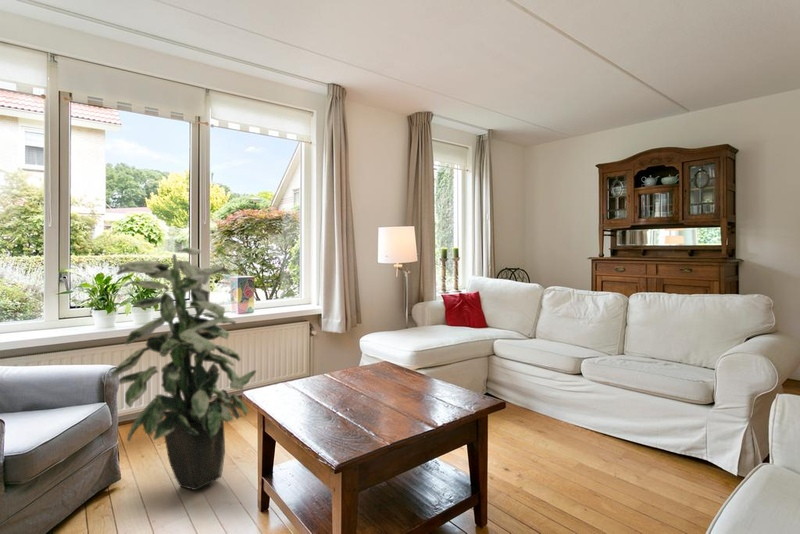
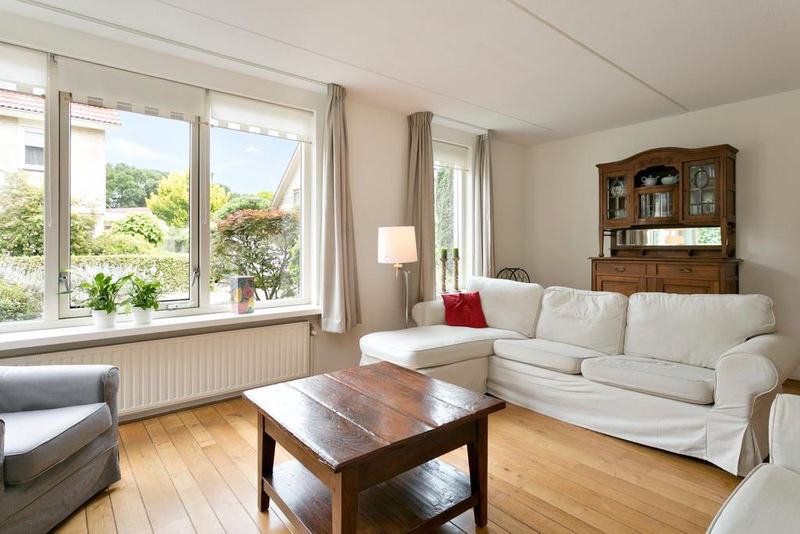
- indoor plant (185, 366)
